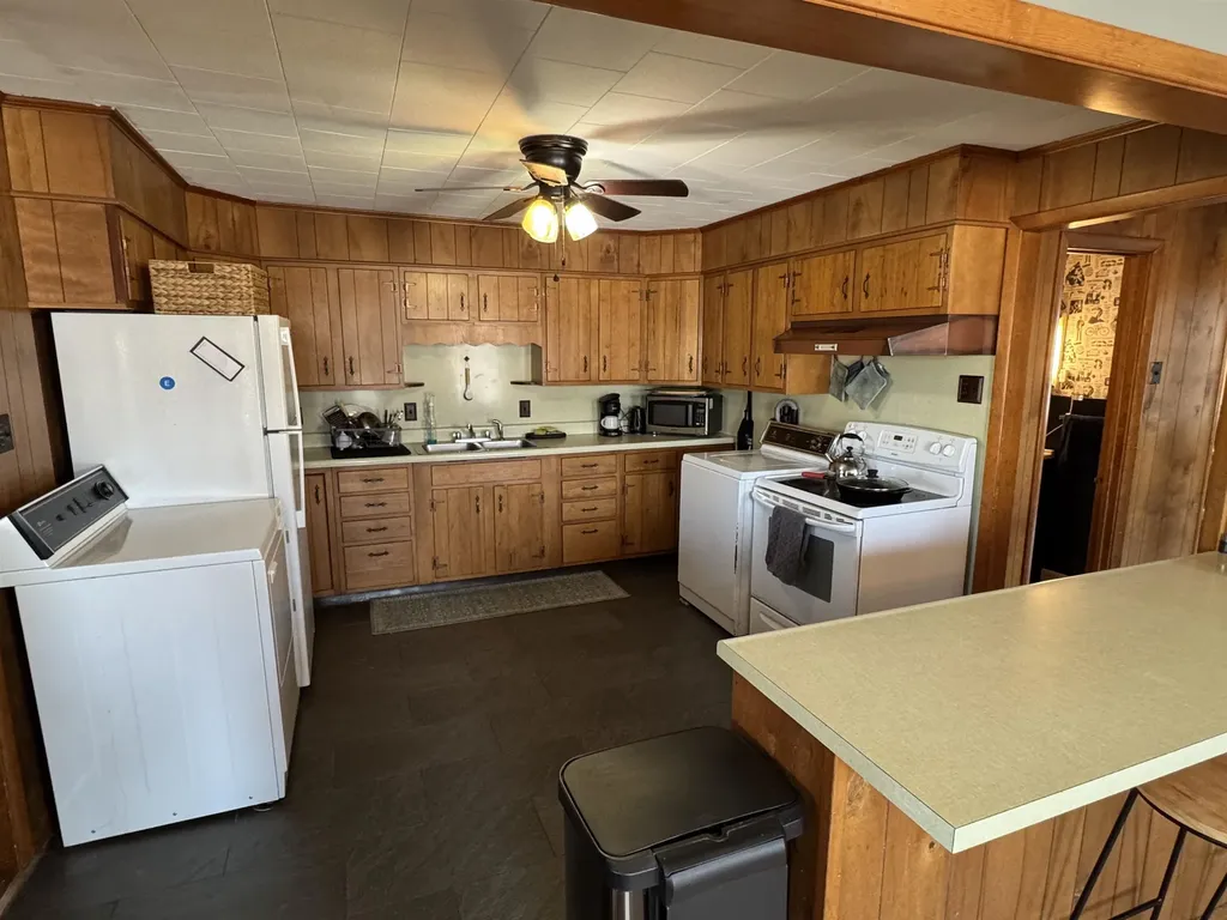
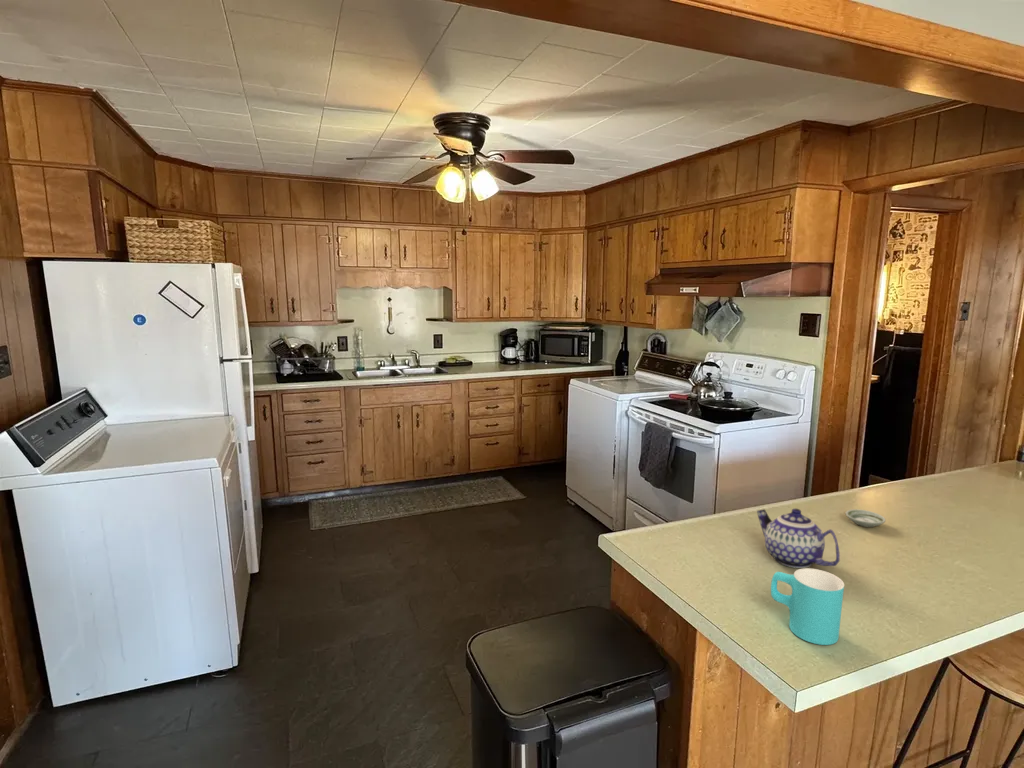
+ saucer (864, 519)
+ teapot (795, 535)
+ cup (808, 601)
